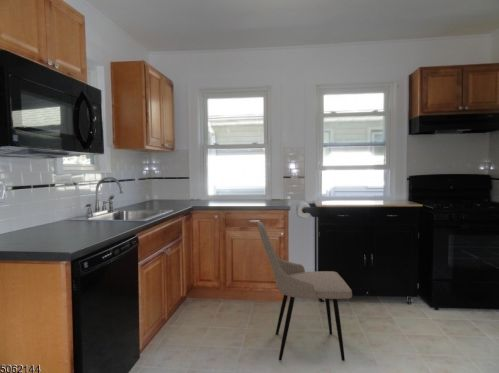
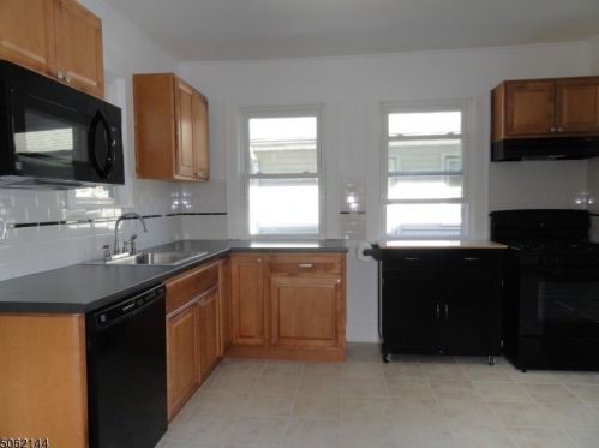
- dining chair (301, 284)
